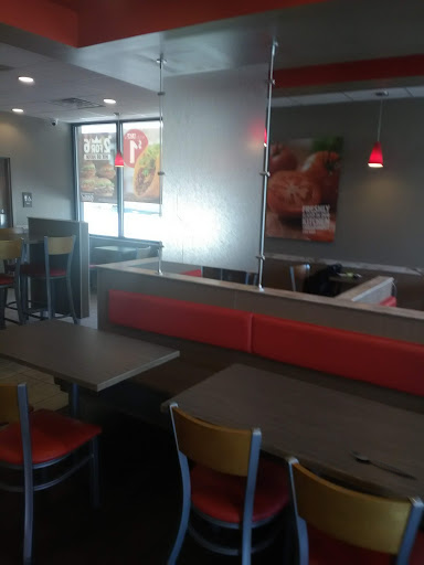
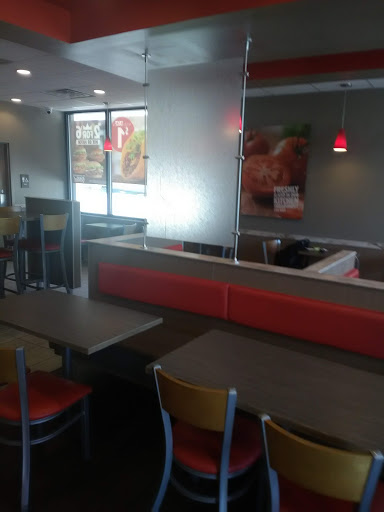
- spoon (380, 462)
